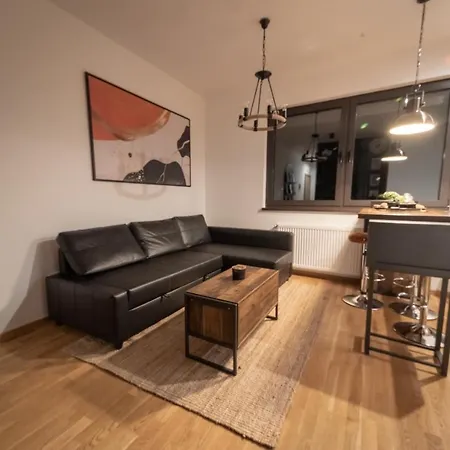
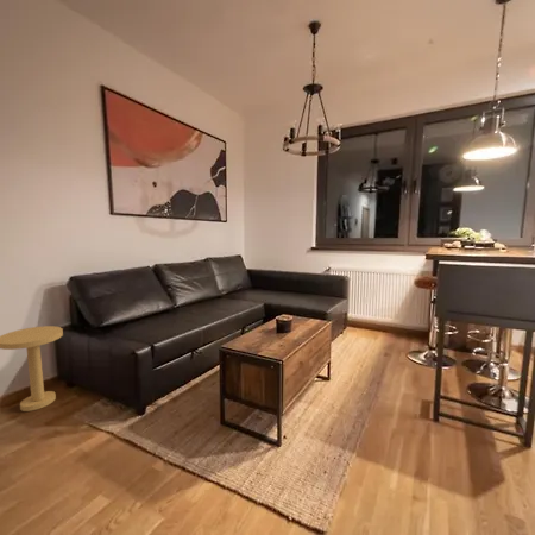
+ side table (33, 369)
